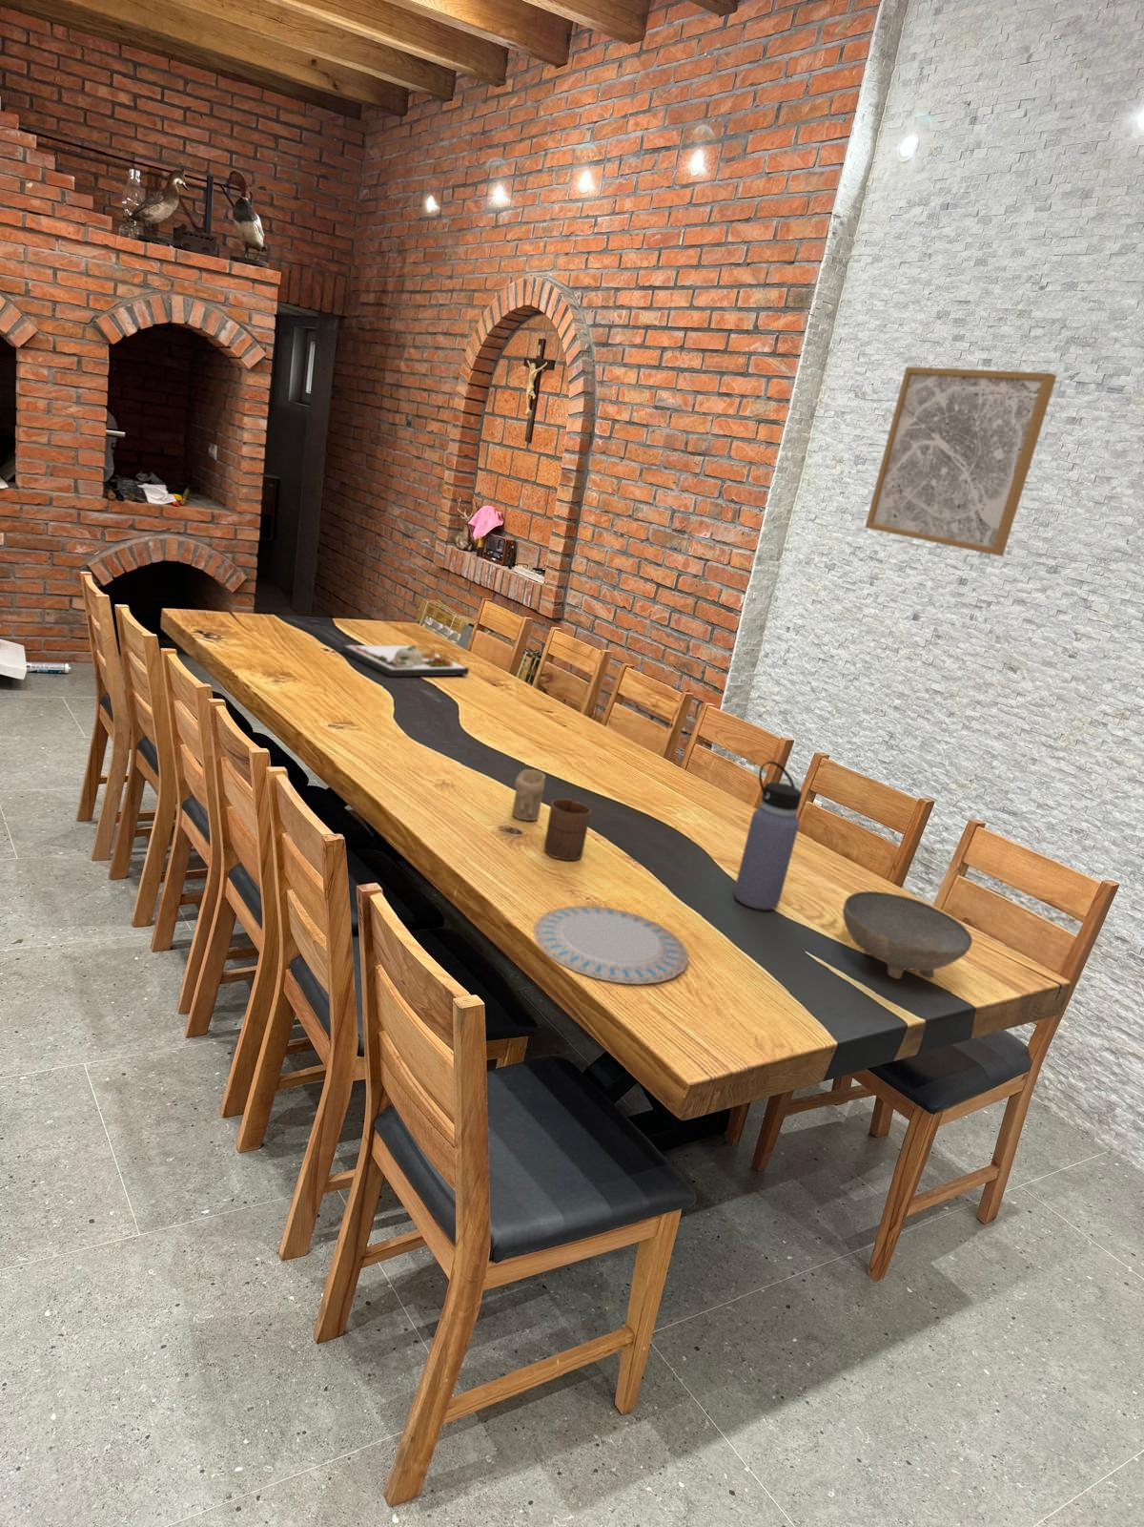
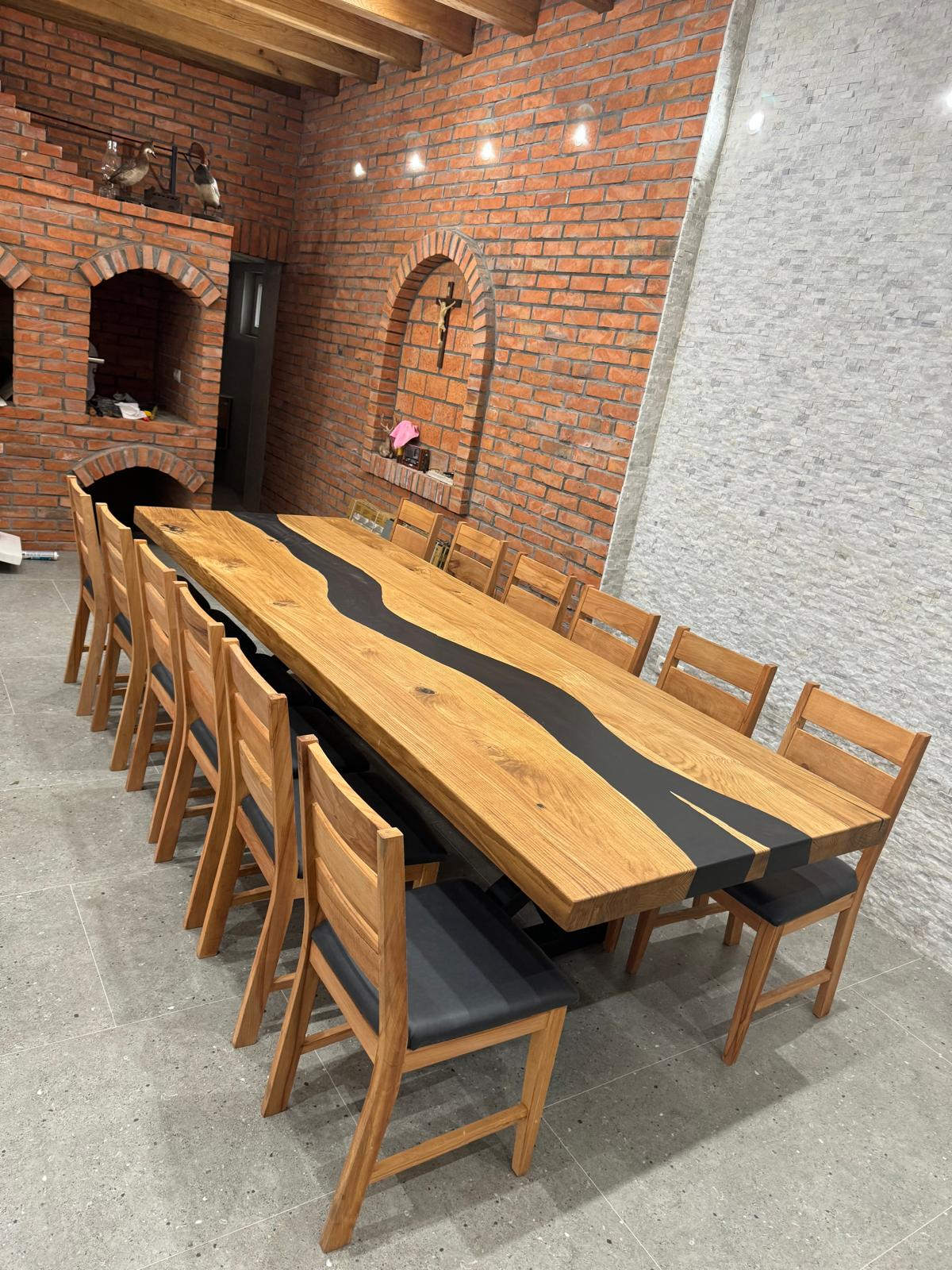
- chinaware (612, 939)
- wall art (953, 457)
- water bottle (769, 836)
- bowl (900, 943)
- cup (566, 828)
- candle (529, 795)
- dinner plate (405, 653)
